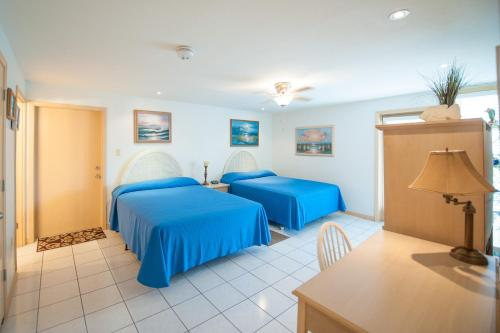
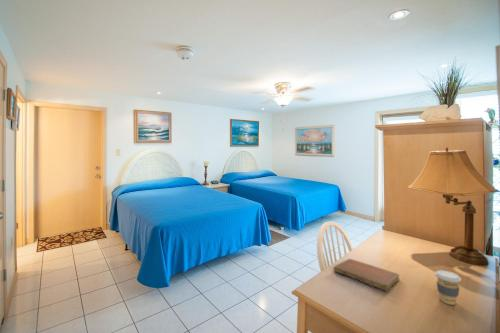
+ notebook (365, 272)
+ coffee cup (447, 287)
